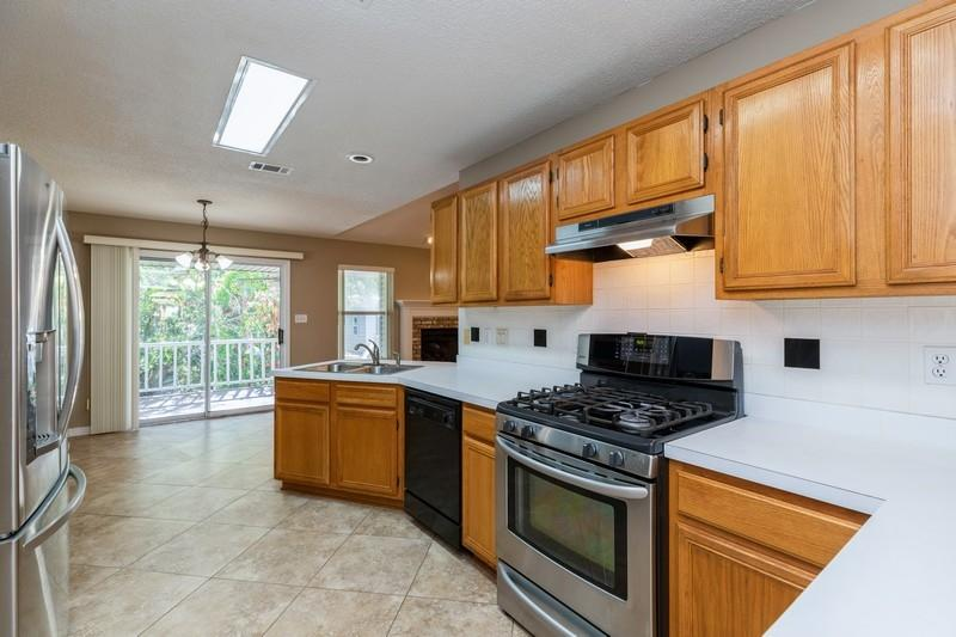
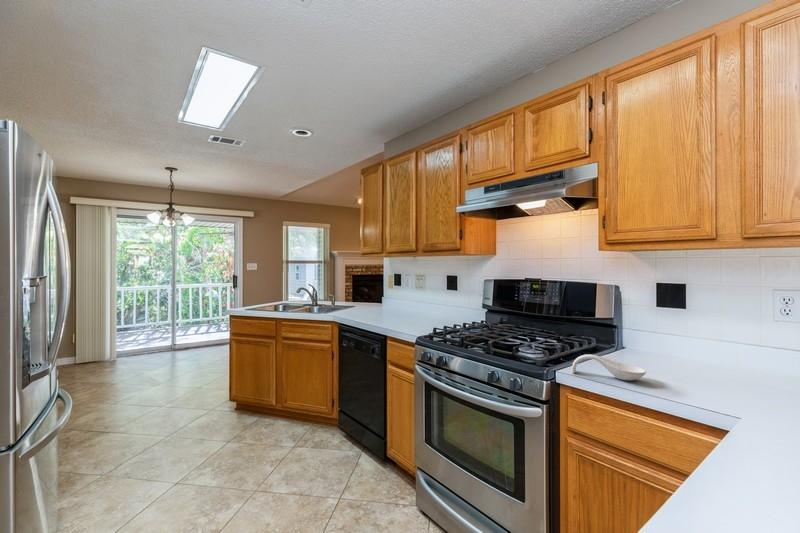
+ spoon rest (607, 366)
